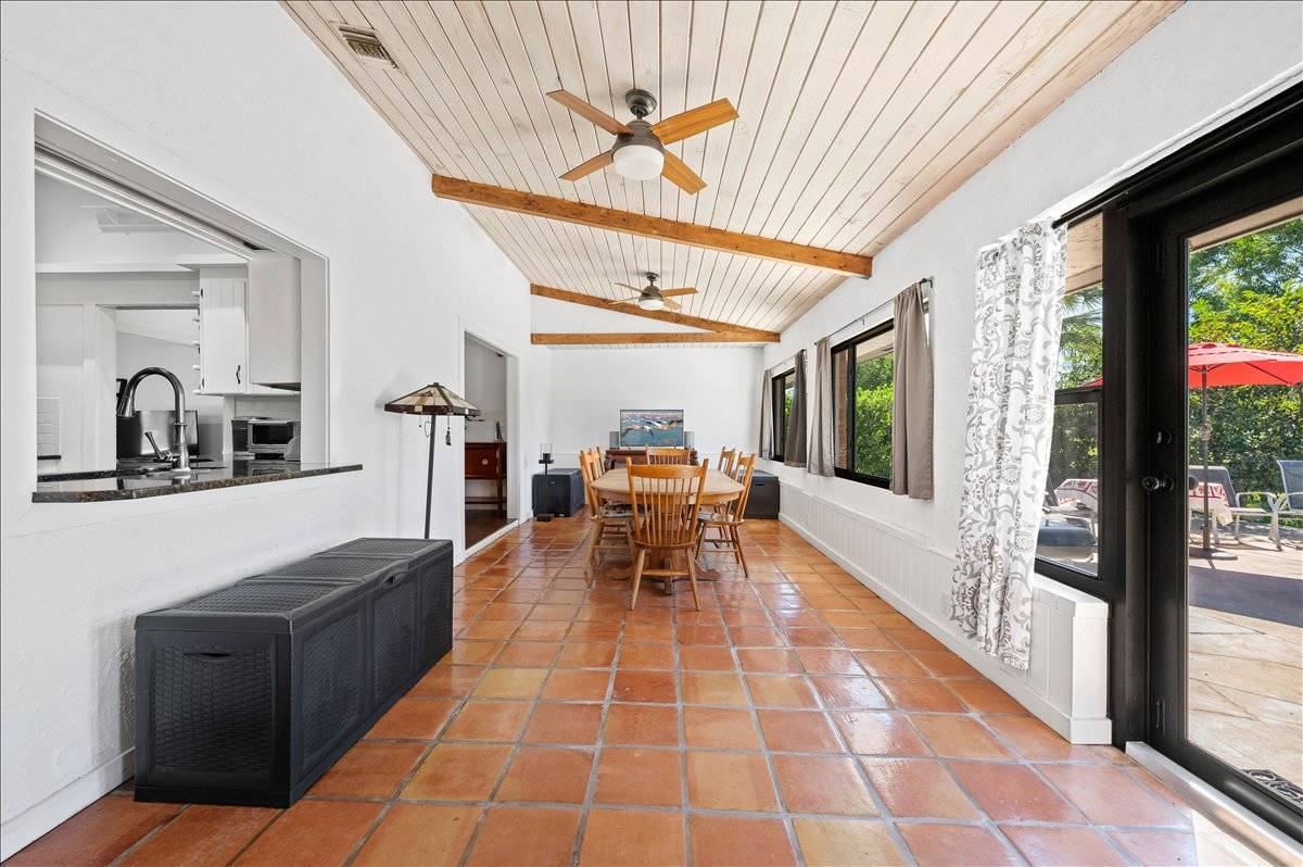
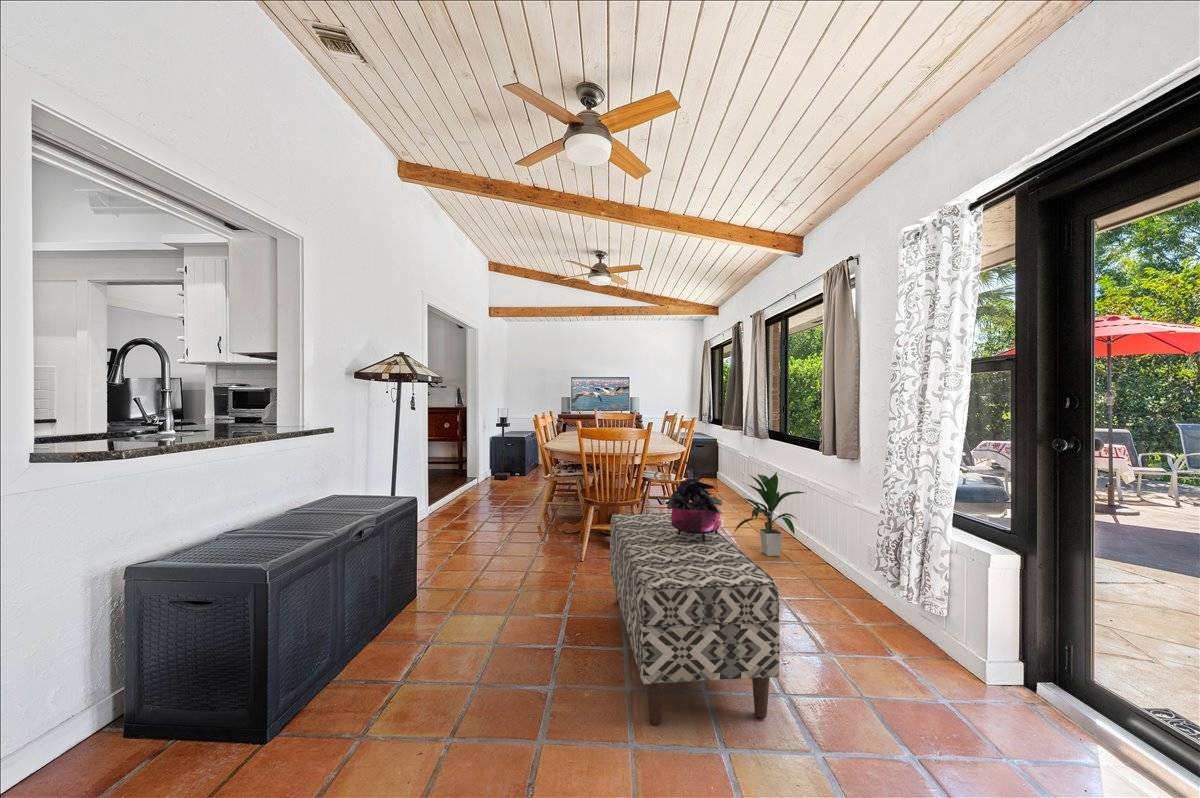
+ bench (675, 593)
+ indoor plant (768, 511)
+ potted plant (697, 498)
